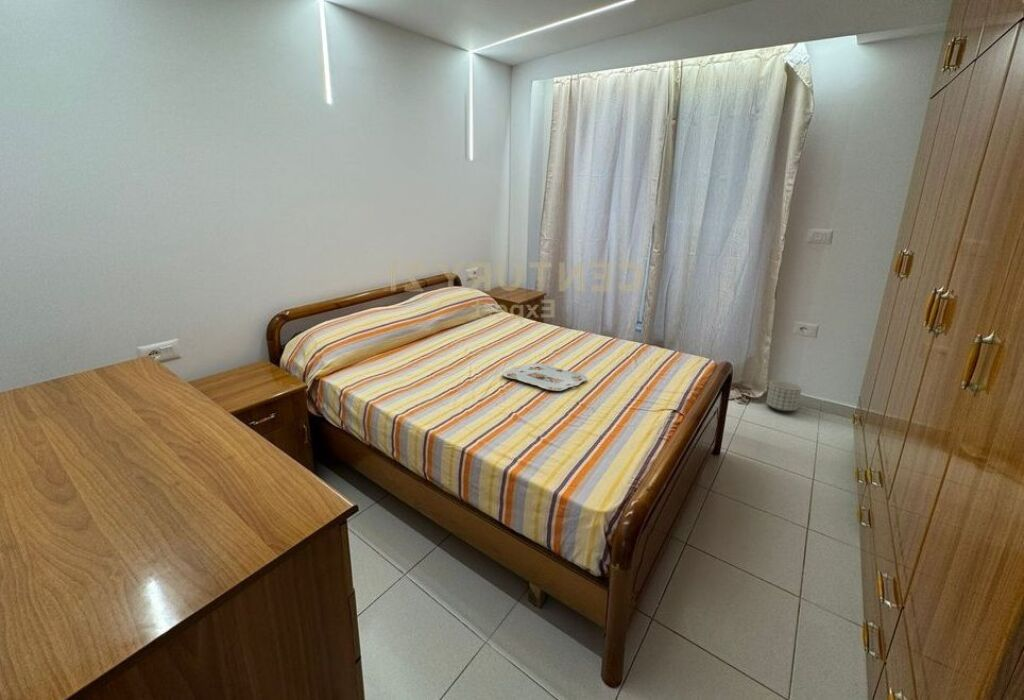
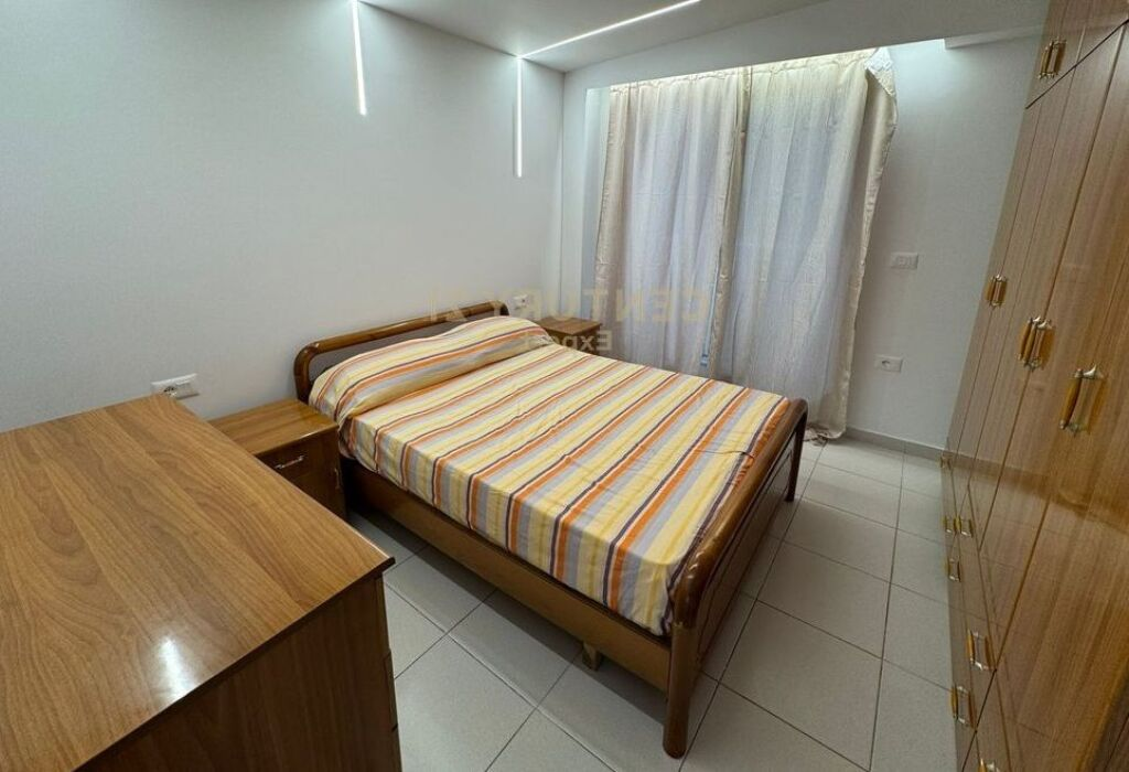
- serving tray (544, 376)
- planter (783, 397)
